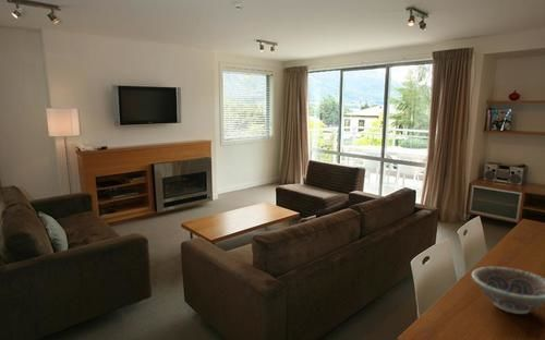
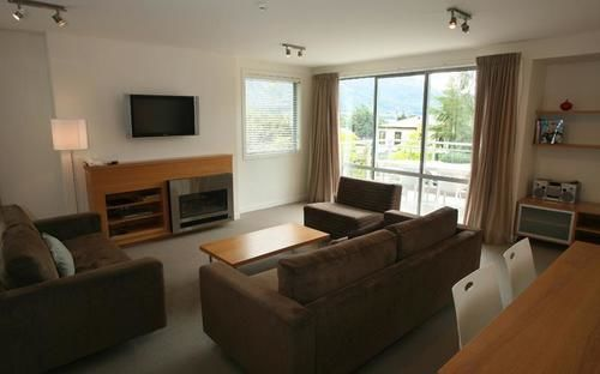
- decorative bowl (511, 292)
